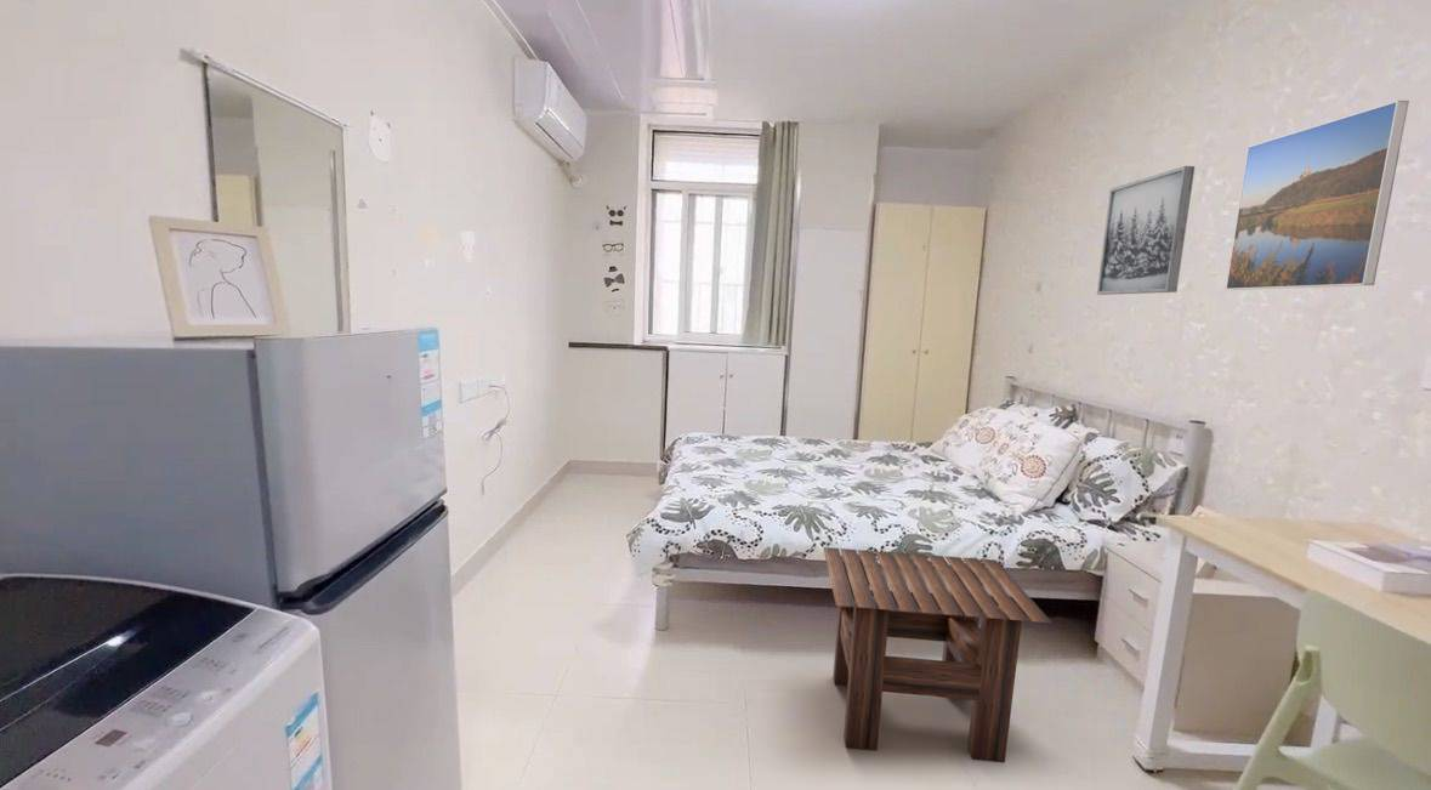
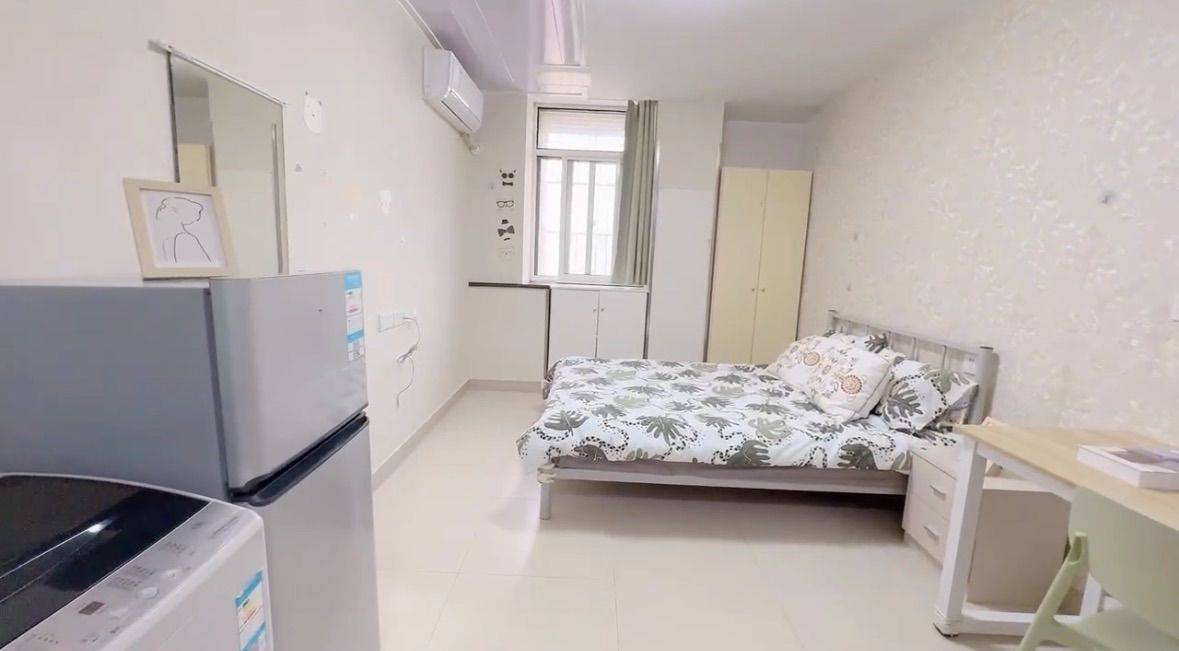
- side table (916, 638)
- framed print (1304, 208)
- wall art (1140, 237)
